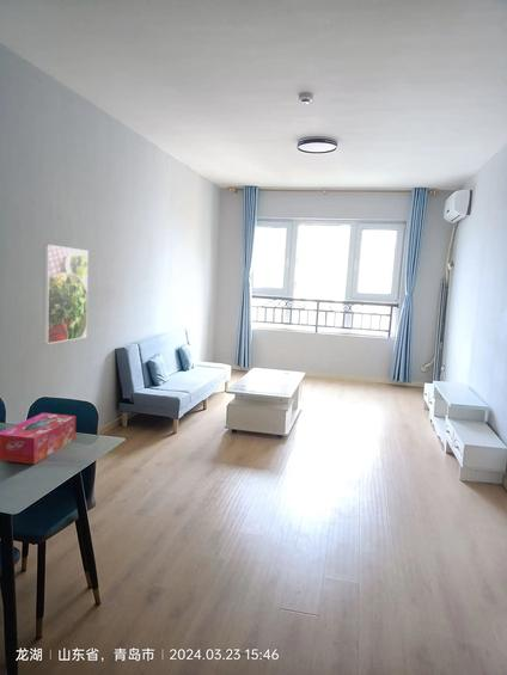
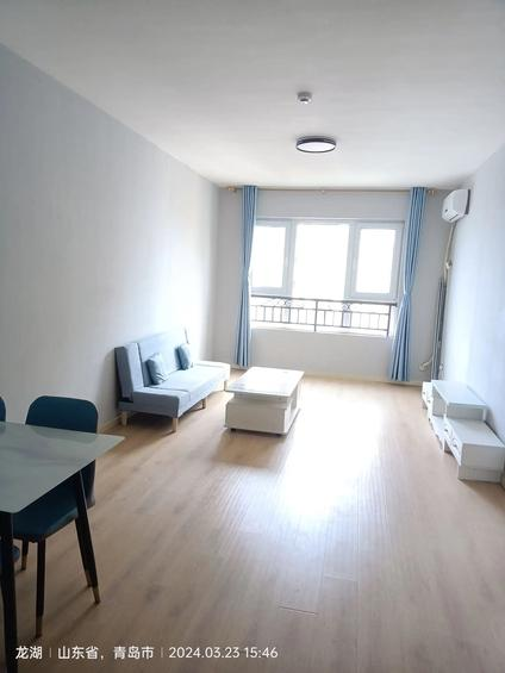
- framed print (67, 294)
- tissue box (38, 436)
